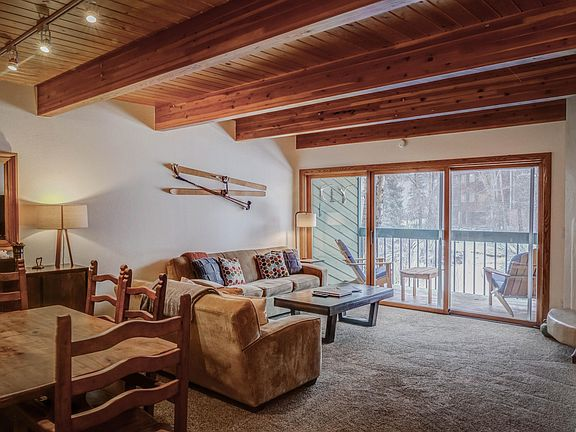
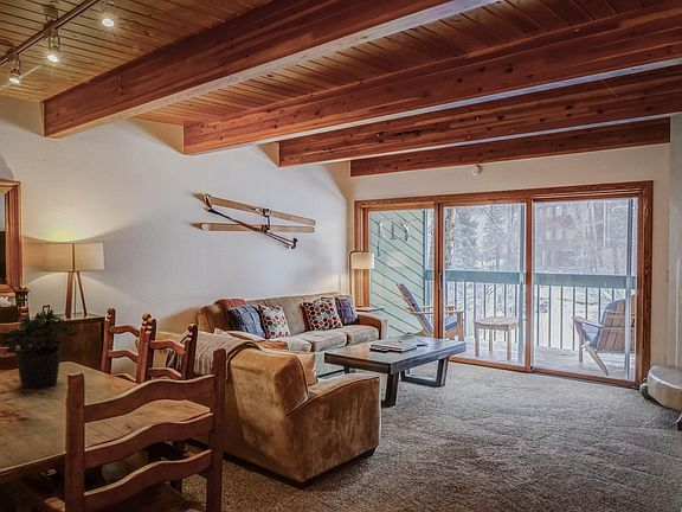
+ potted plant (41, 346)
